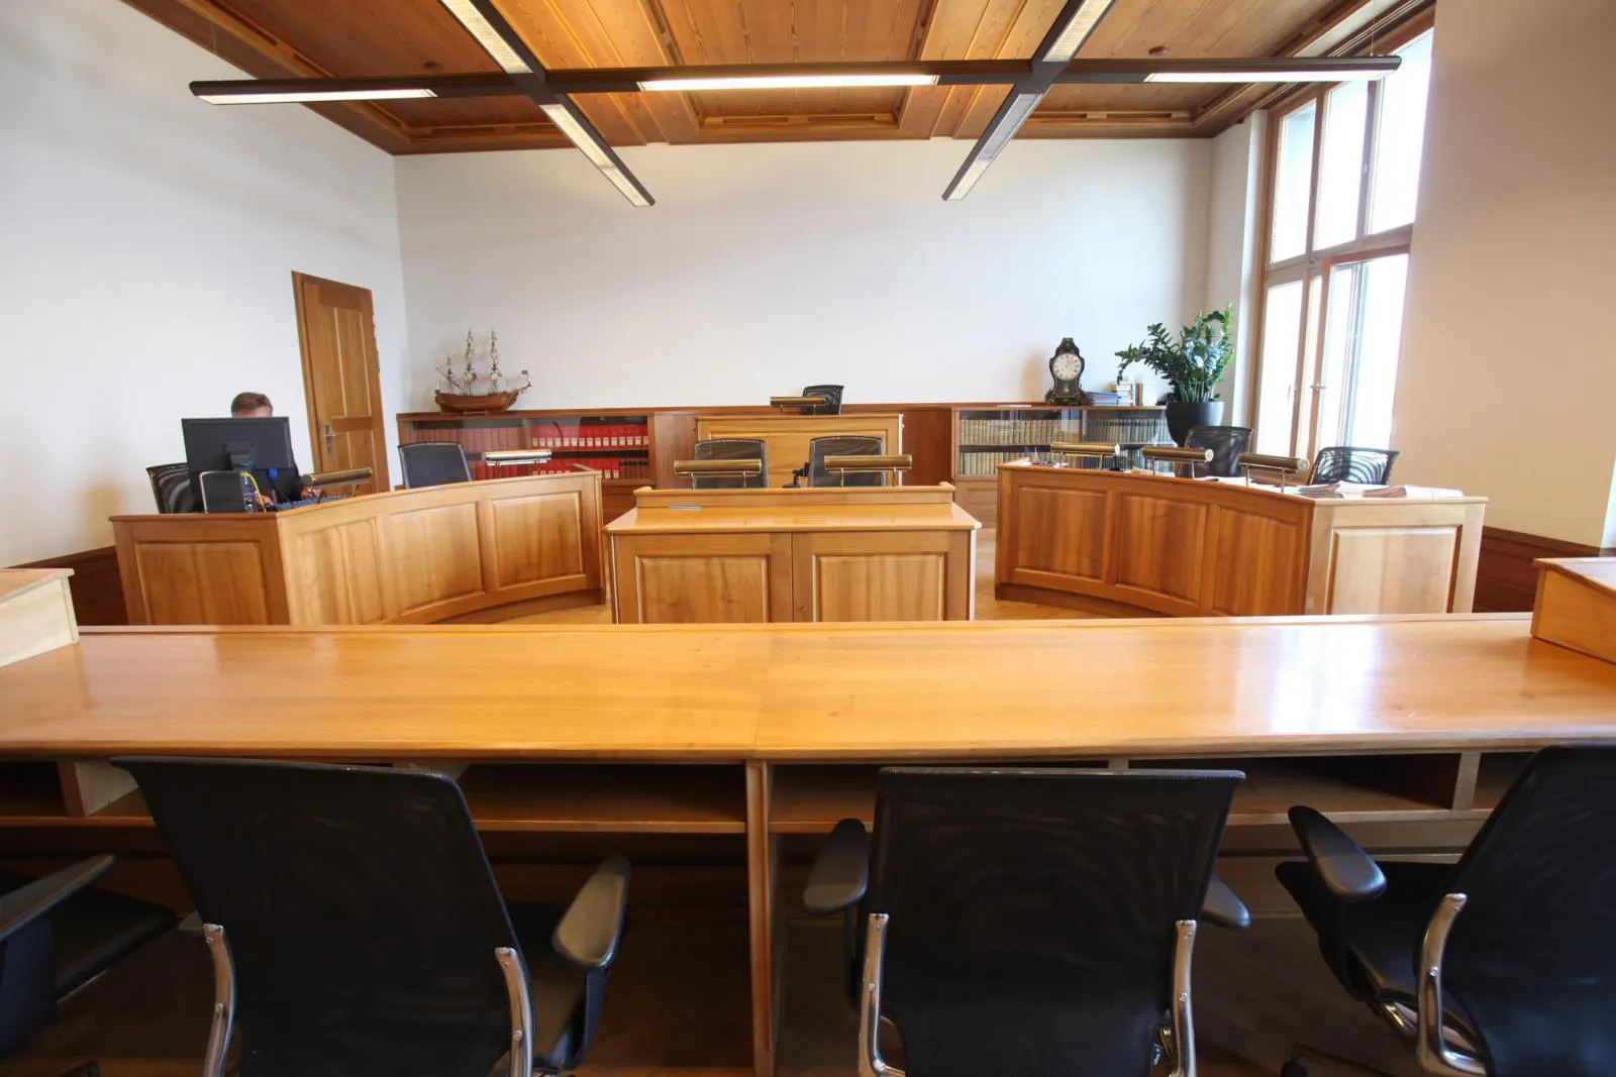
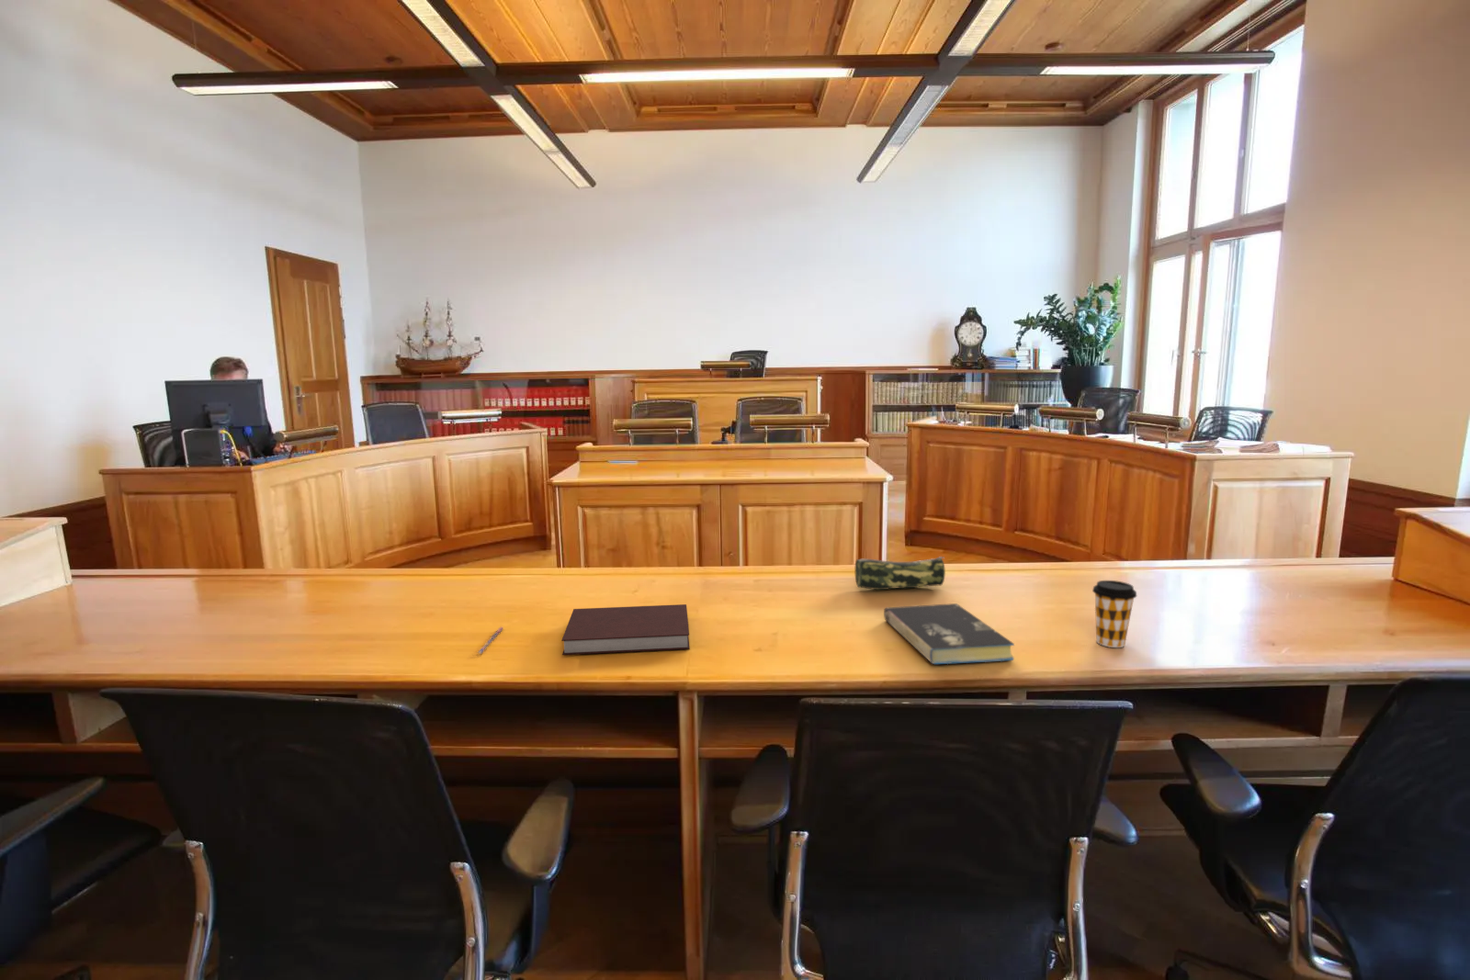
+ notebook (629, 628)
+ pencil case (900, 573)
+ pen (491, 639)
+ coffee cup (1112, 614)
+ book (944, 631)
